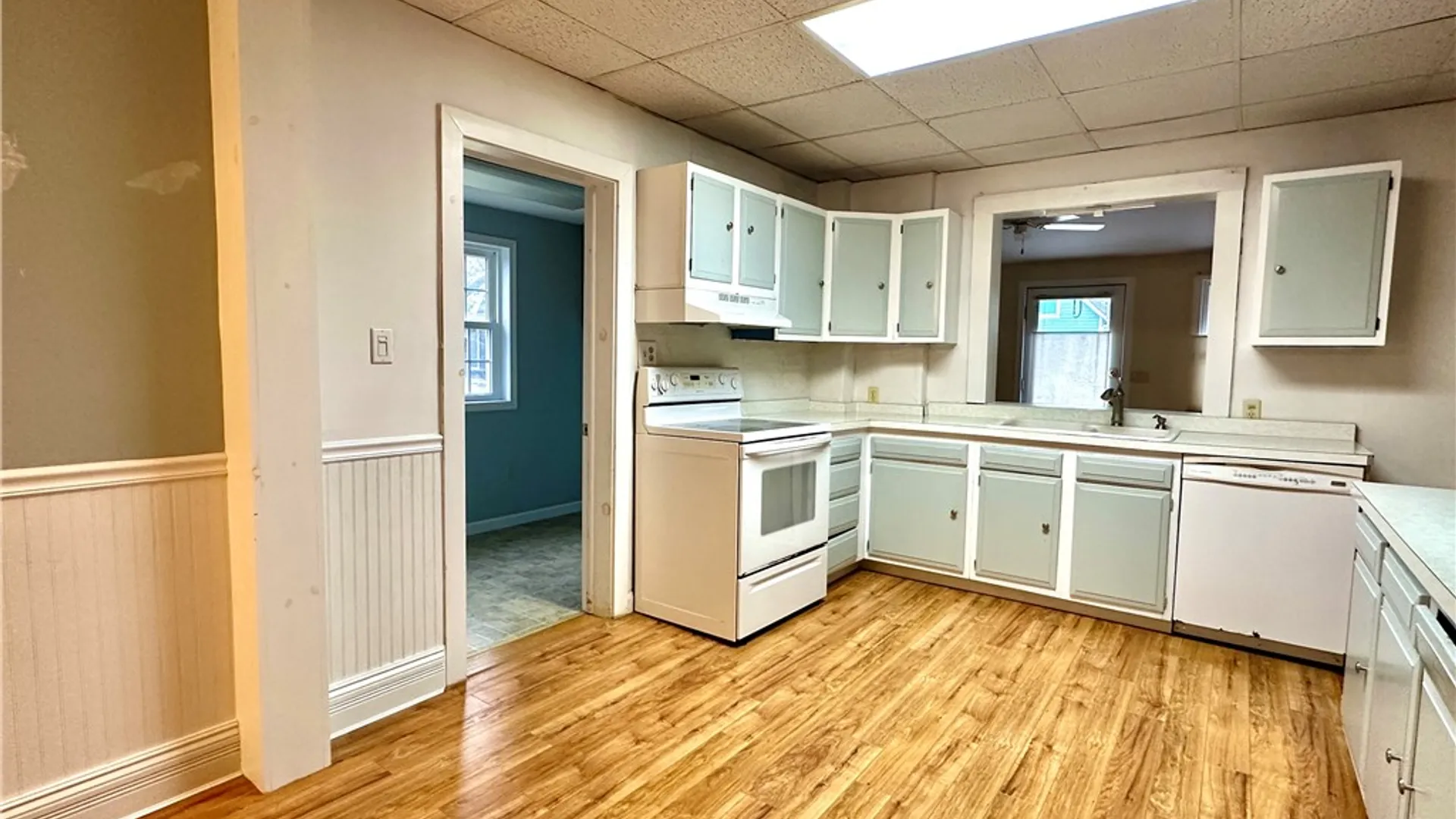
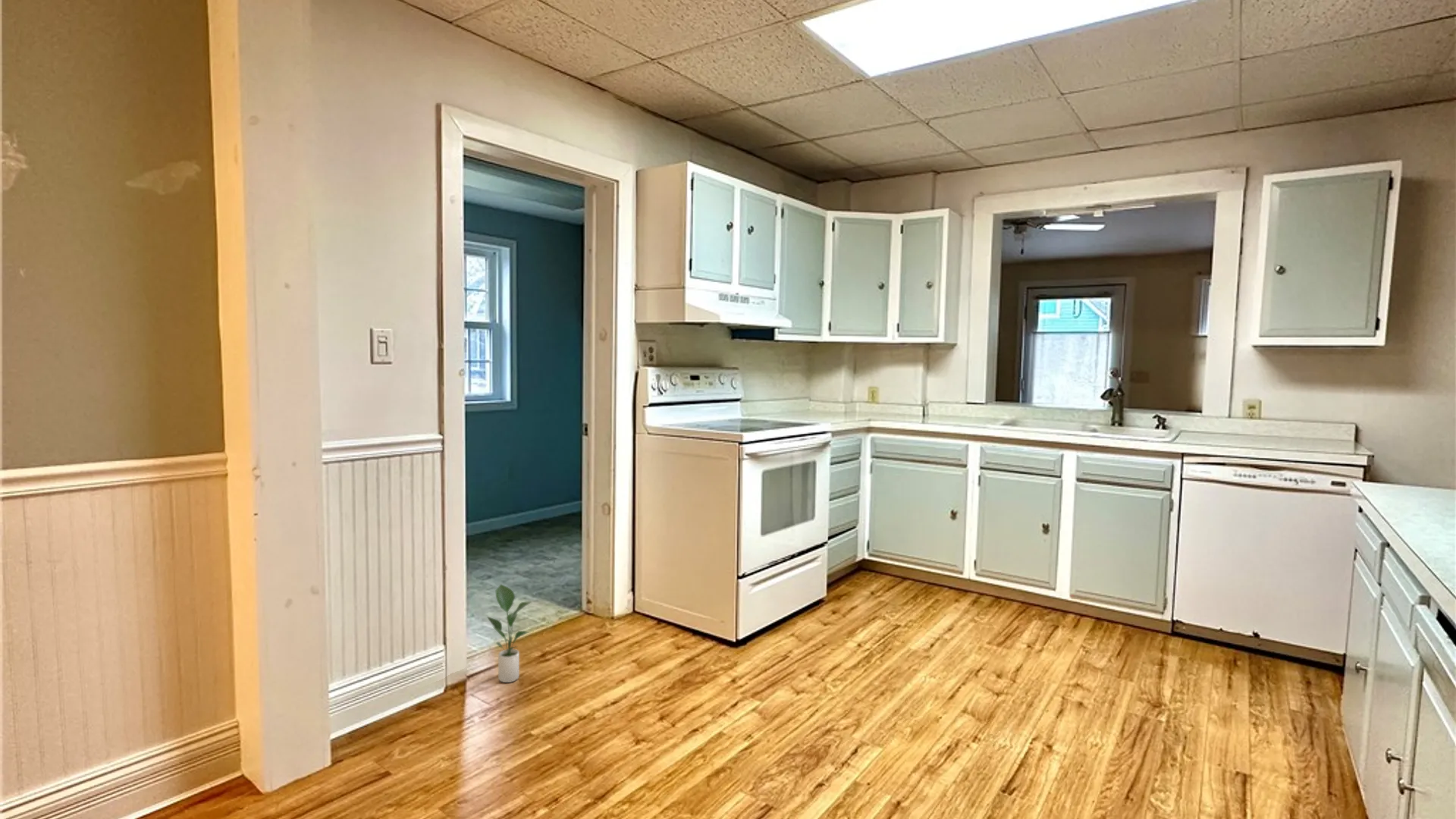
+ potted plant (509, 635)
